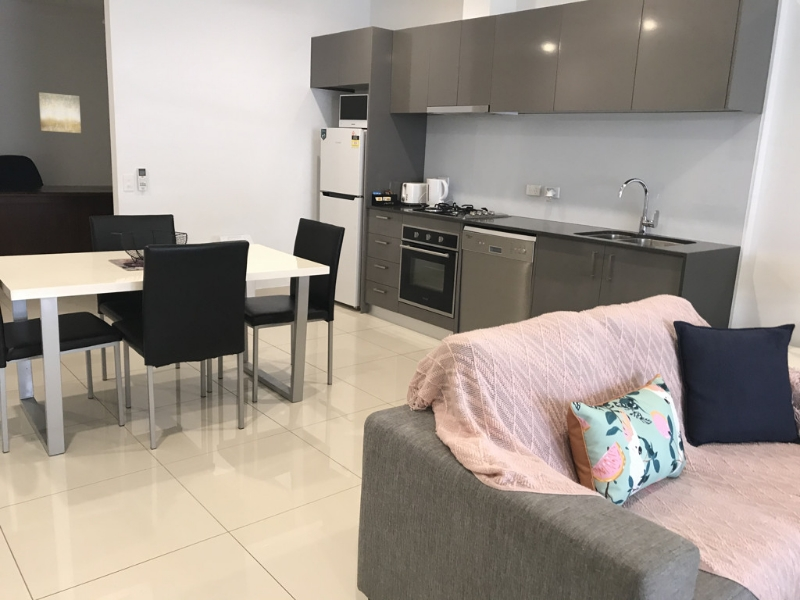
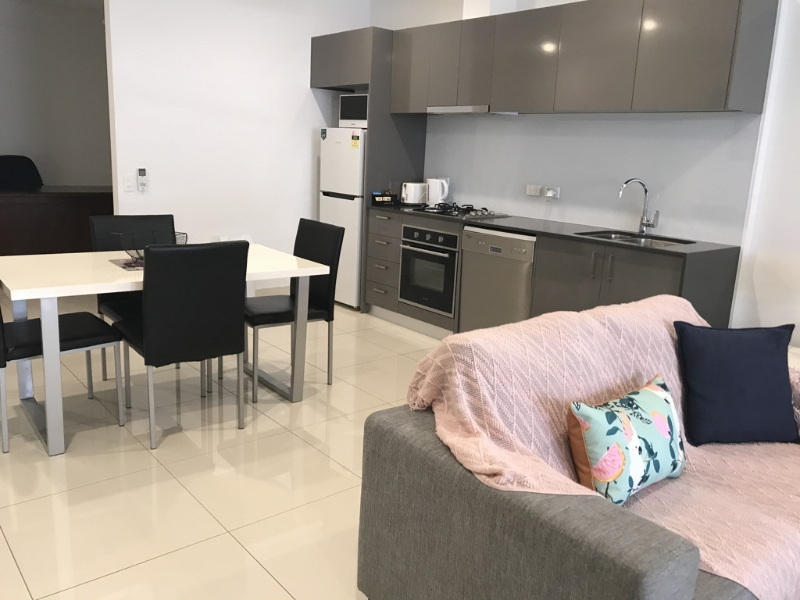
- wall art (60, 113)
